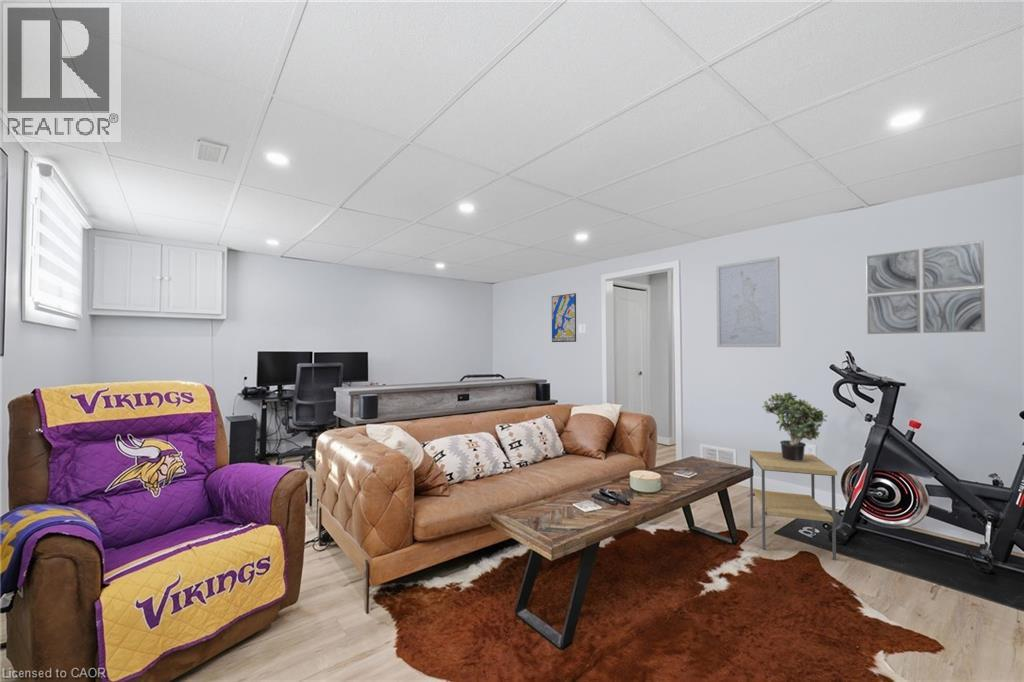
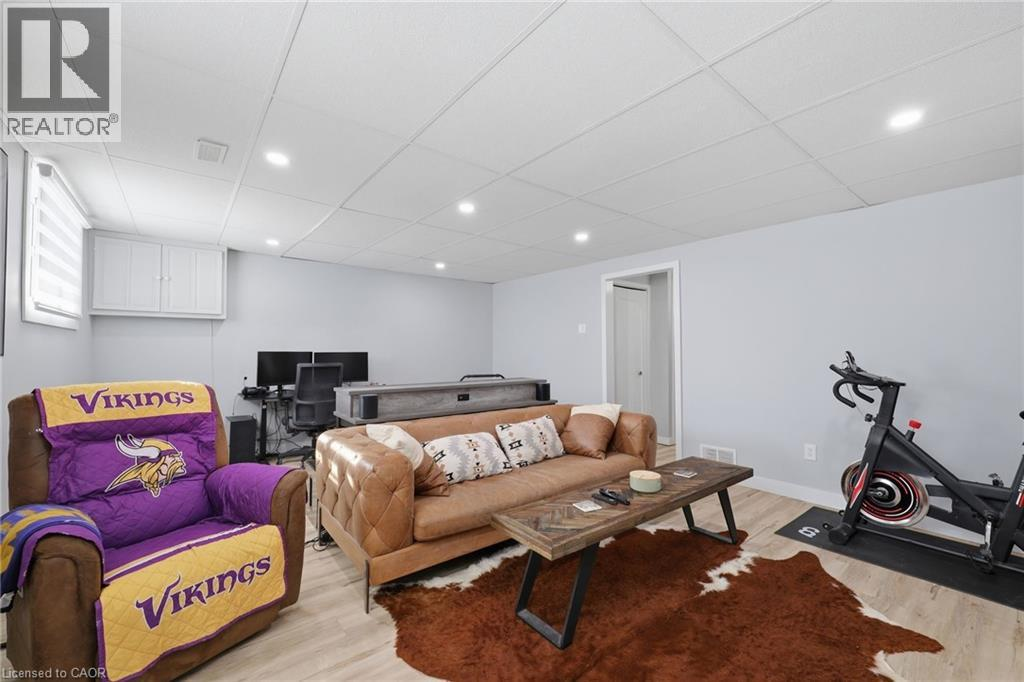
- wall art (922, 289)
- potted plant (789, 425)
- wall art (563, 318)
- side table (790, 501)
- wall art (746, 304)
